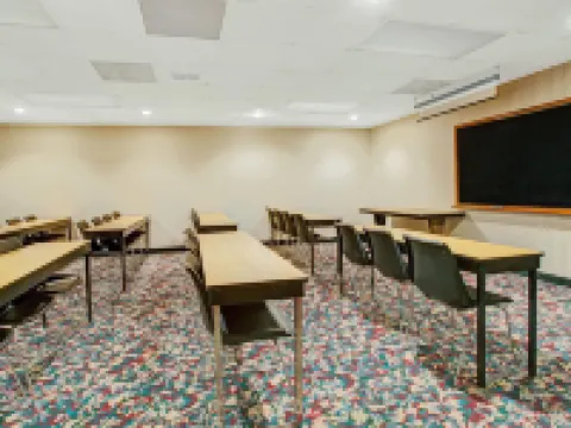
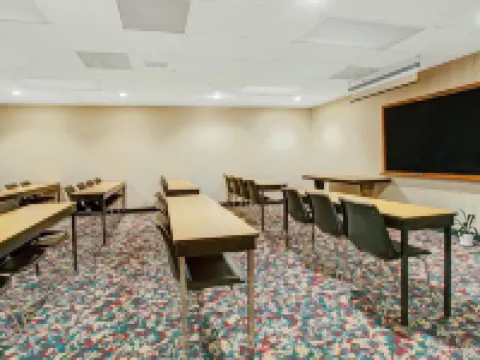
+ house plant (465, 226)
